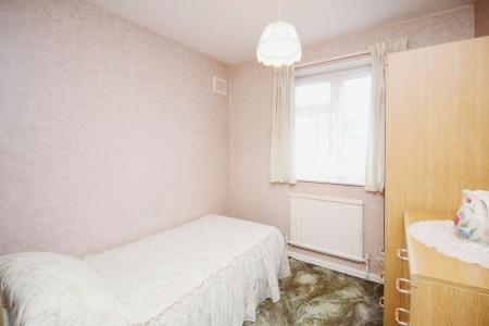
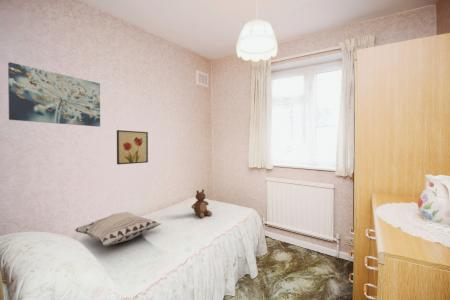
+ wall art (60, 99)
+ wall art (132, 147)
+ decorative pillow (119, 226)
+ teddy bear (202, 202)
